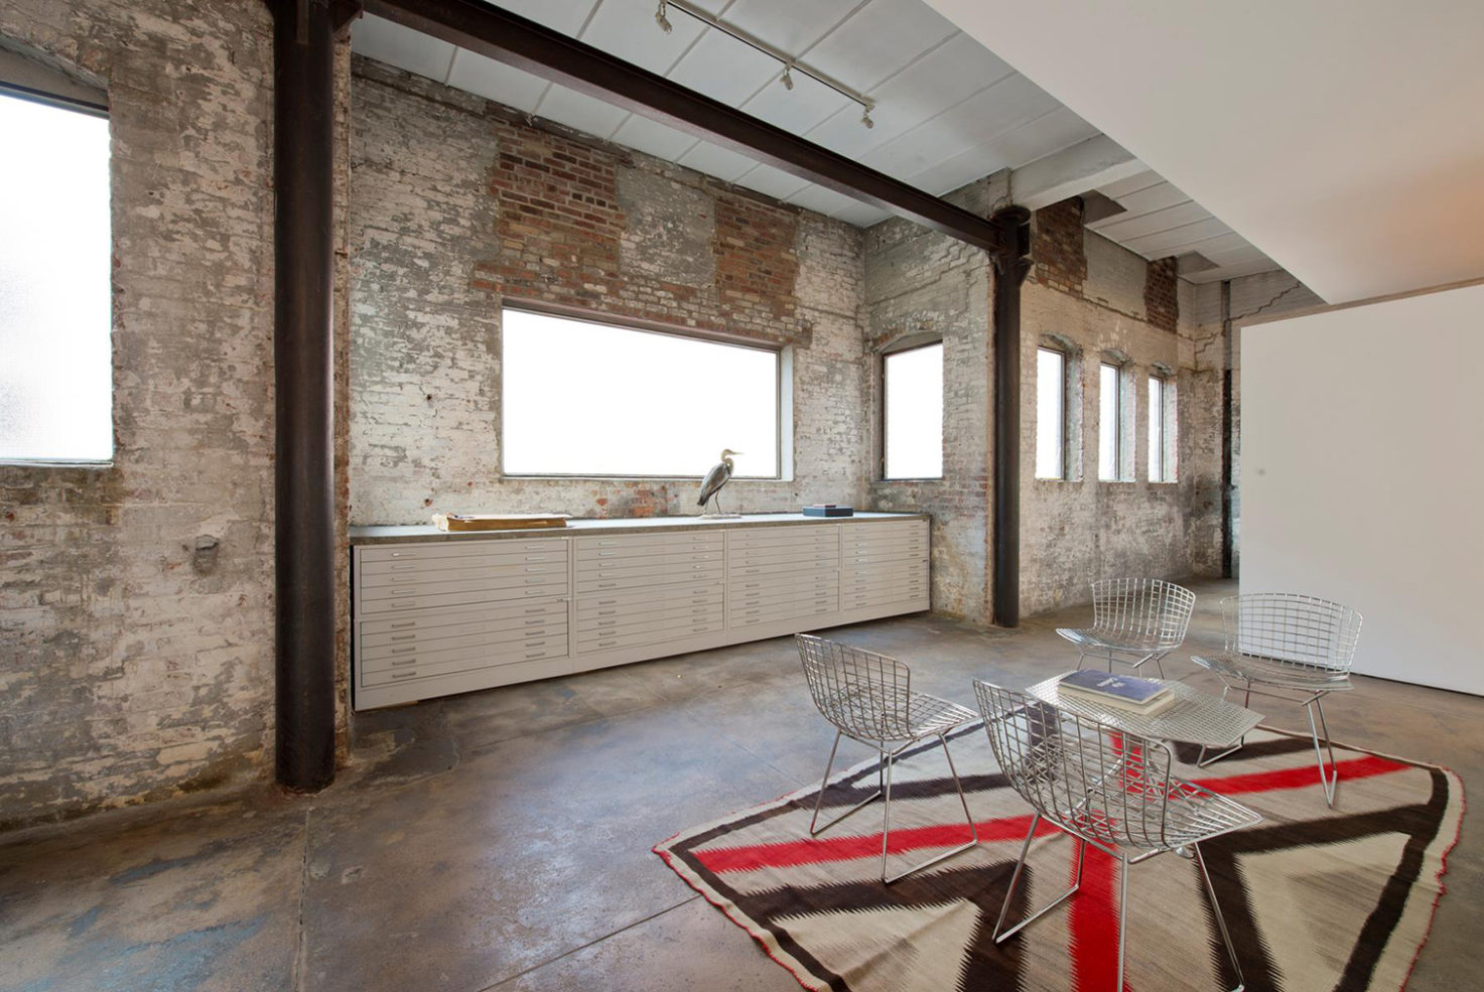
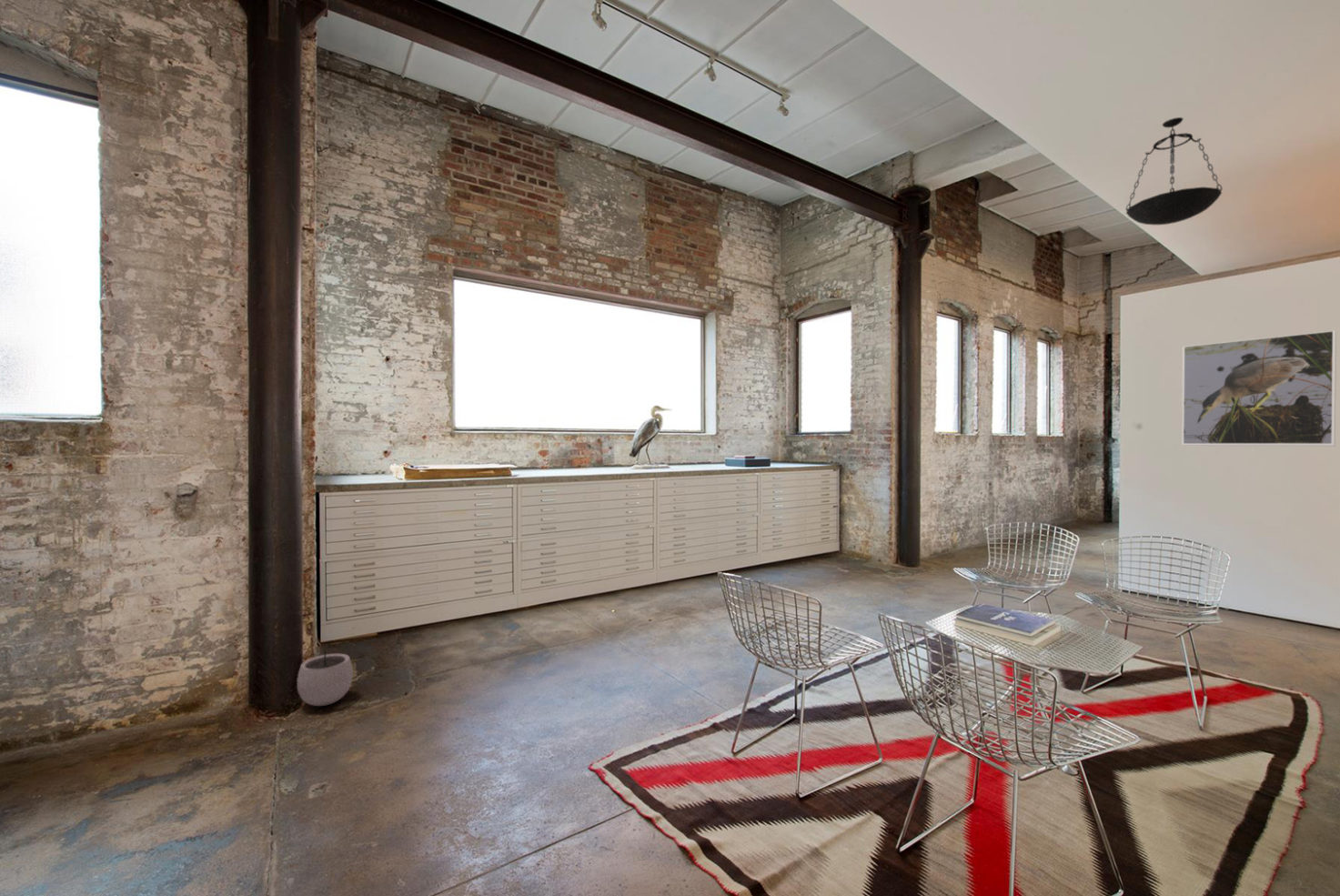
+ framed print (1253, 392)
+ pendant lamp (1172, 171)
+ plant pot (325, 672)
